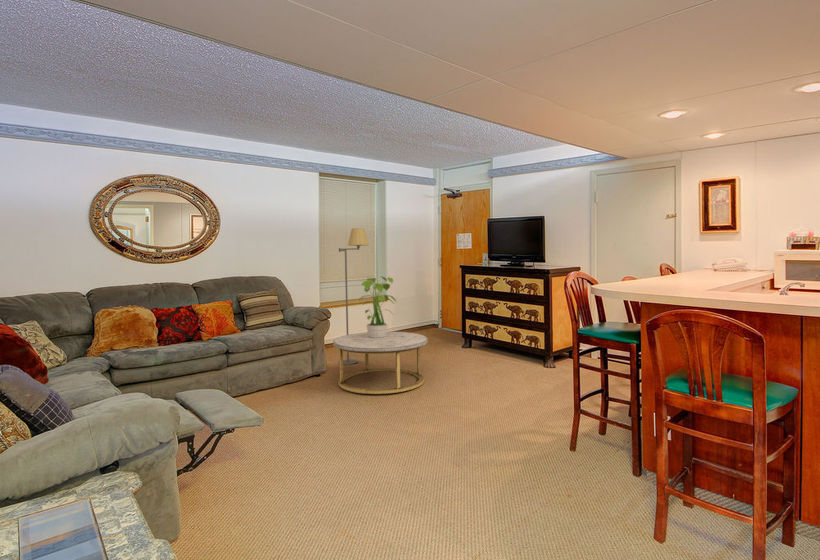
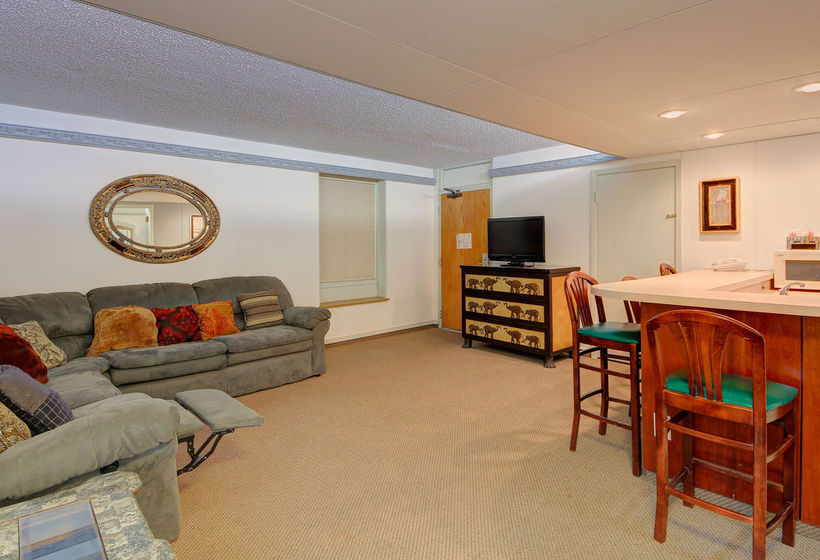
- floor lamp (347, 297)
- potted plant (377, 306)
- coffee table (381, 353)
